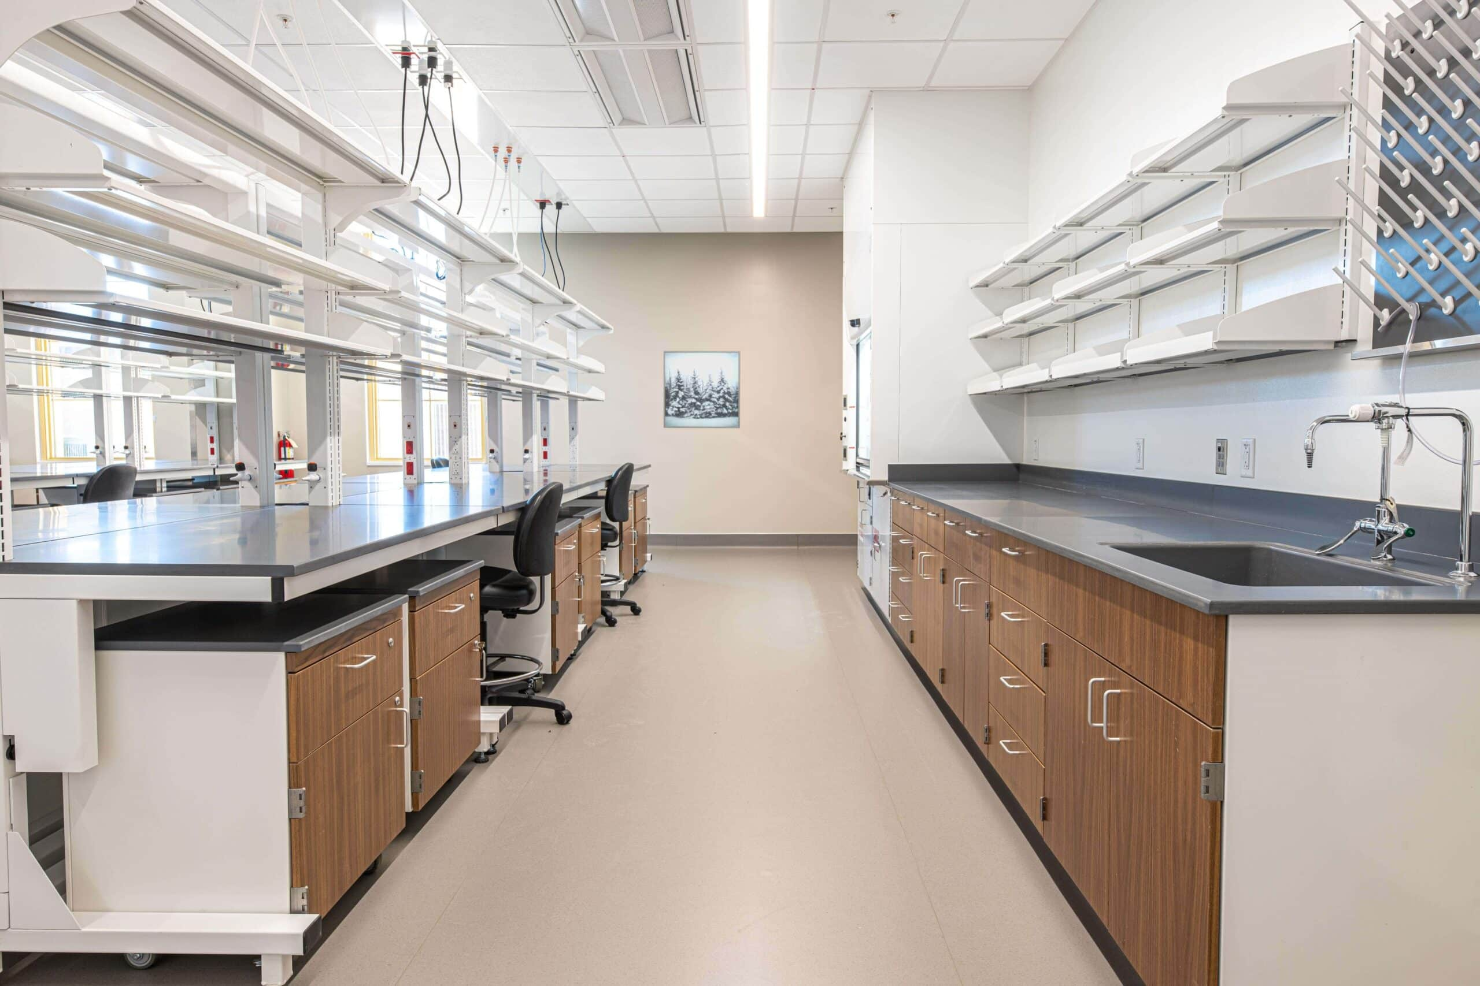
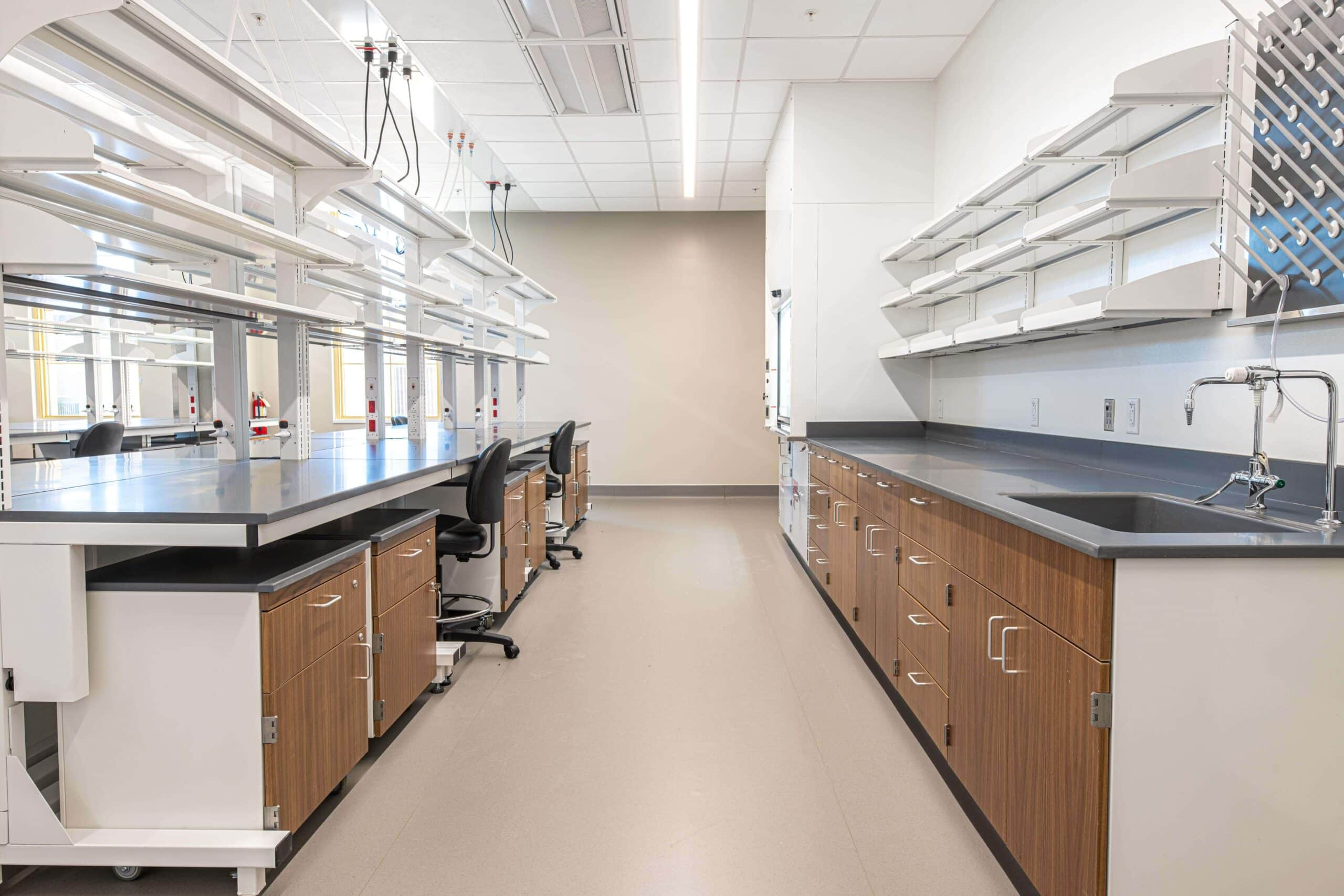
- wall art (701, 390)
